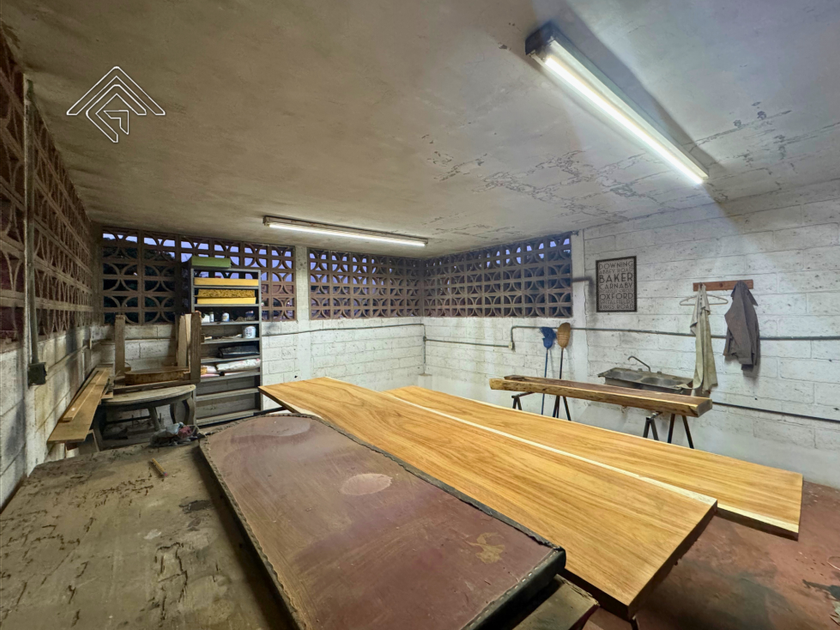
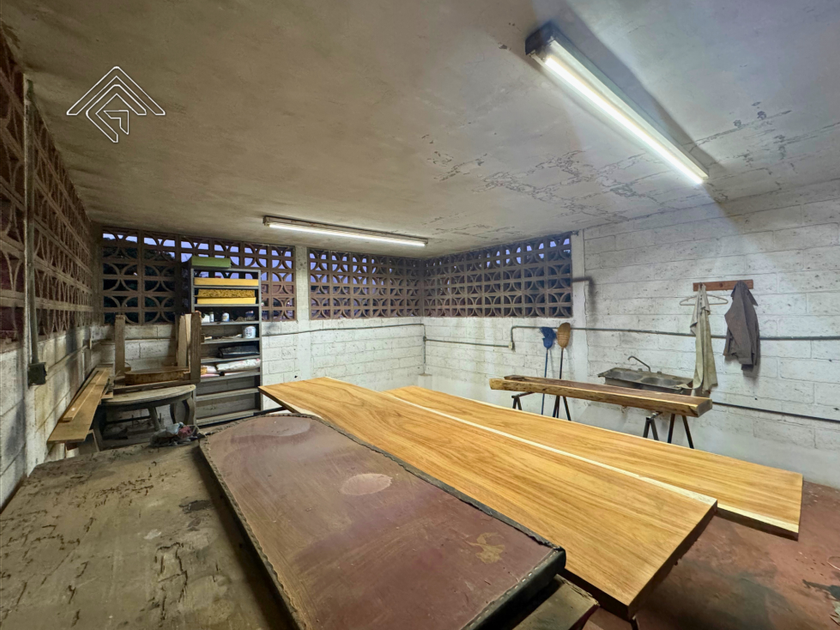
- pencil (158, 465)
- wall art (615, 285)
